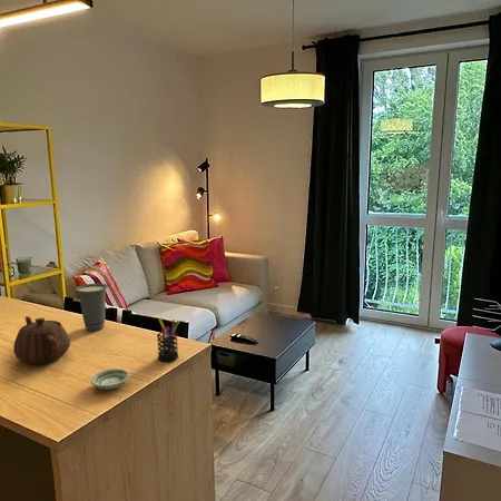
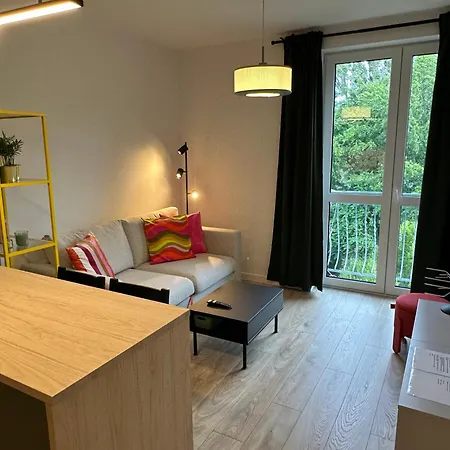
- saucer (110, 381)
- cup (94, 307)
- teapot (40, 337)
- pen holder (169, 337)
